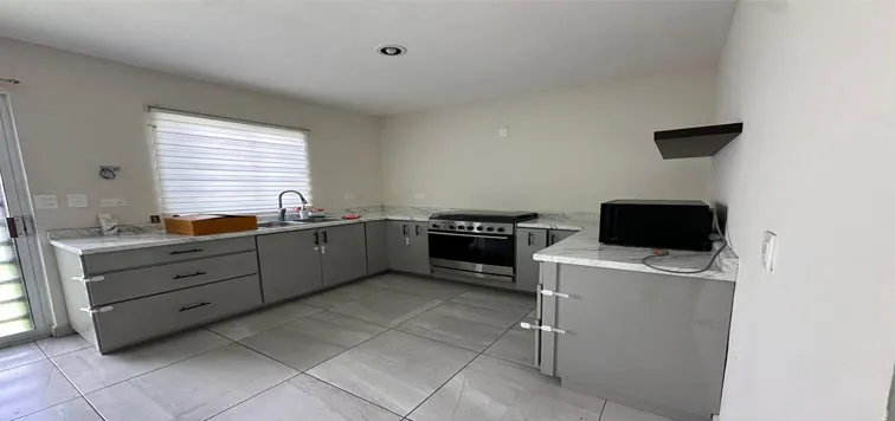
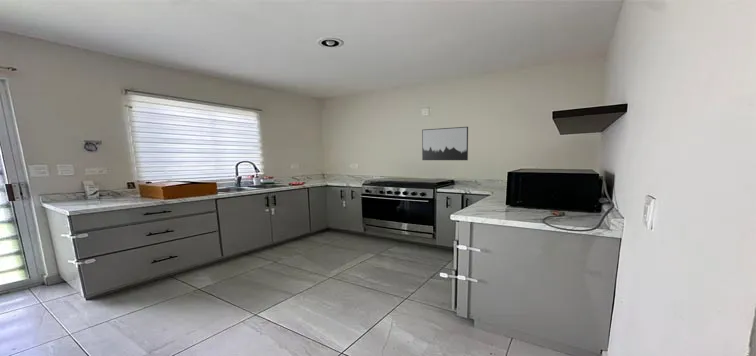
+ wall art (444, 144)
